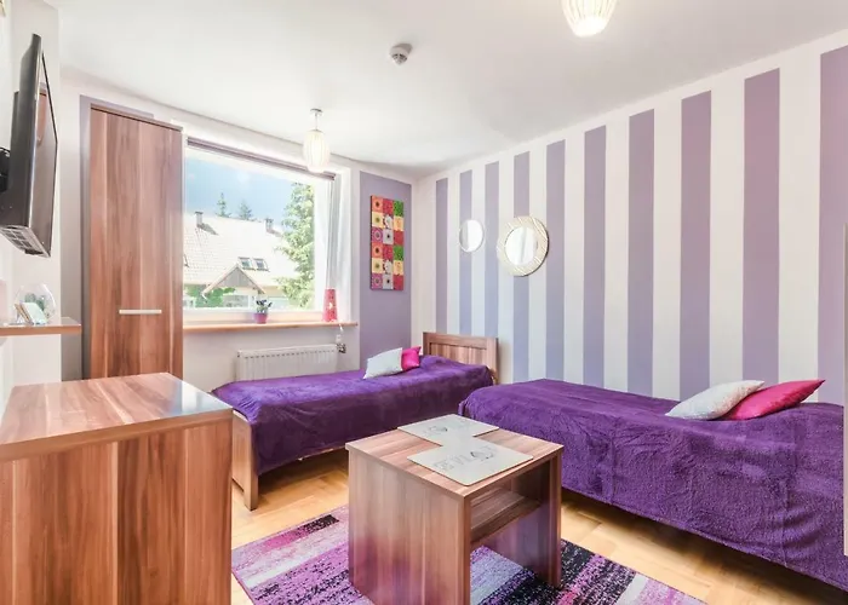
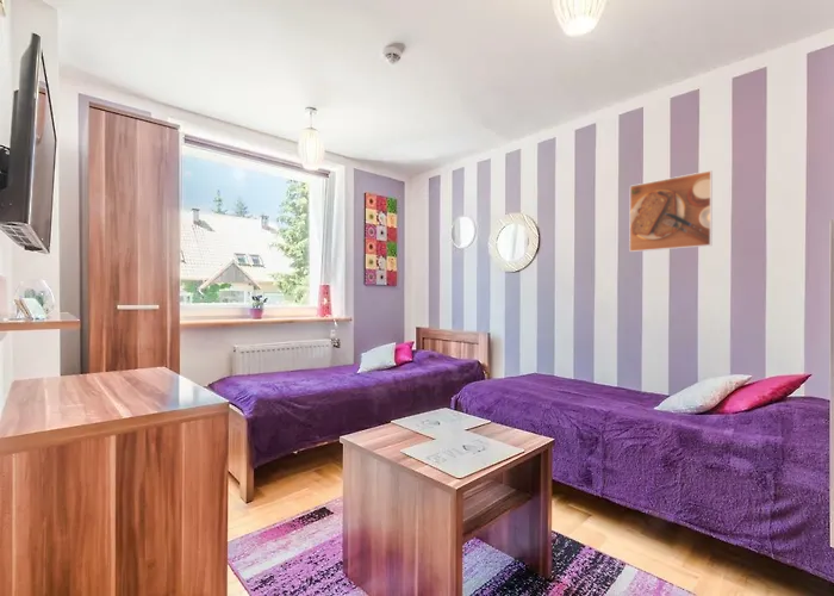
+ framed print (667, 213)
